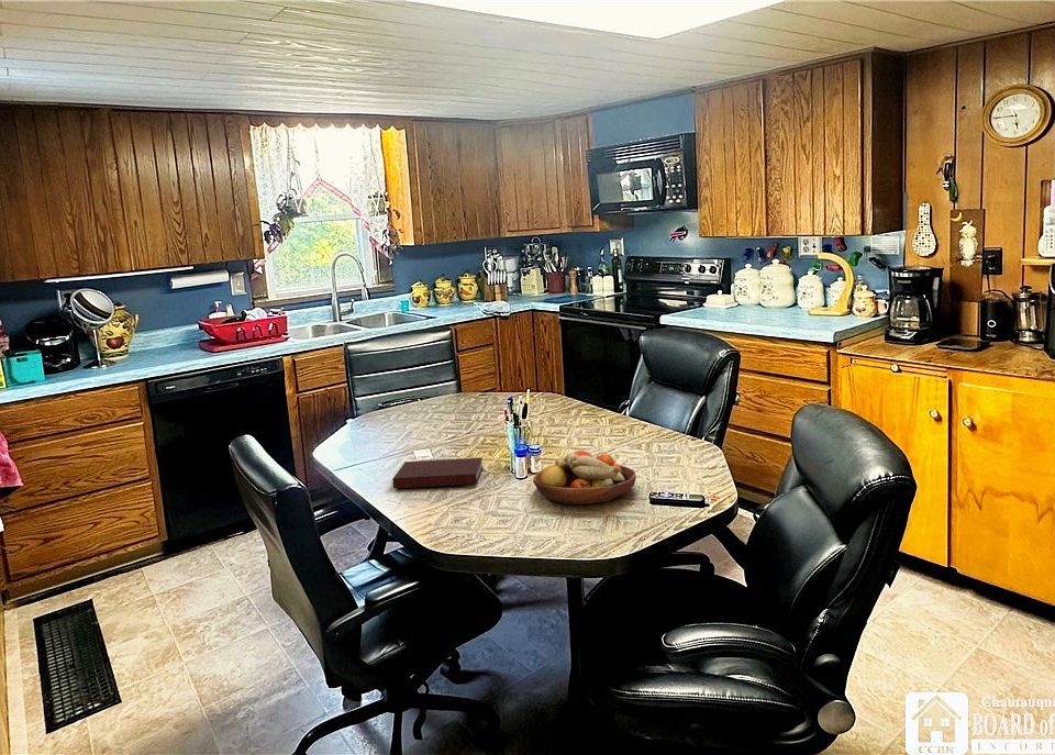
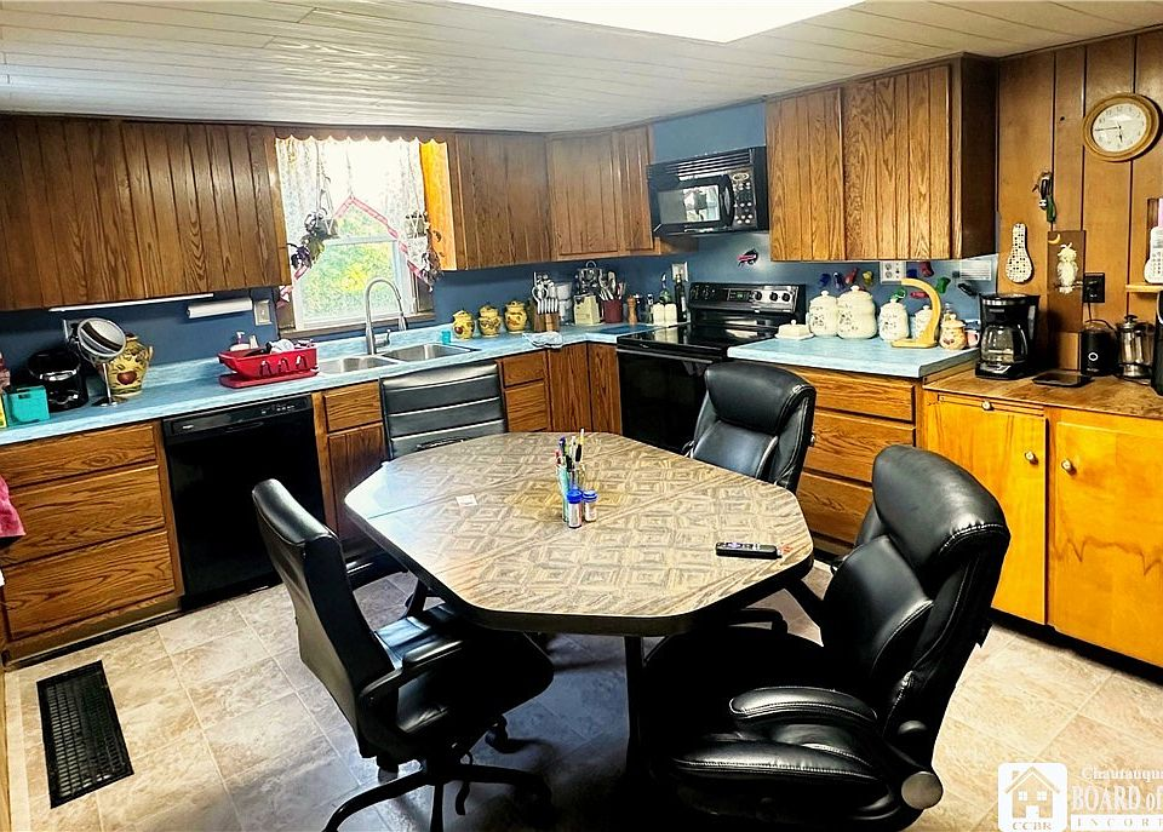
- notebook (440, 471)
- fruit bowl (585, 470)
